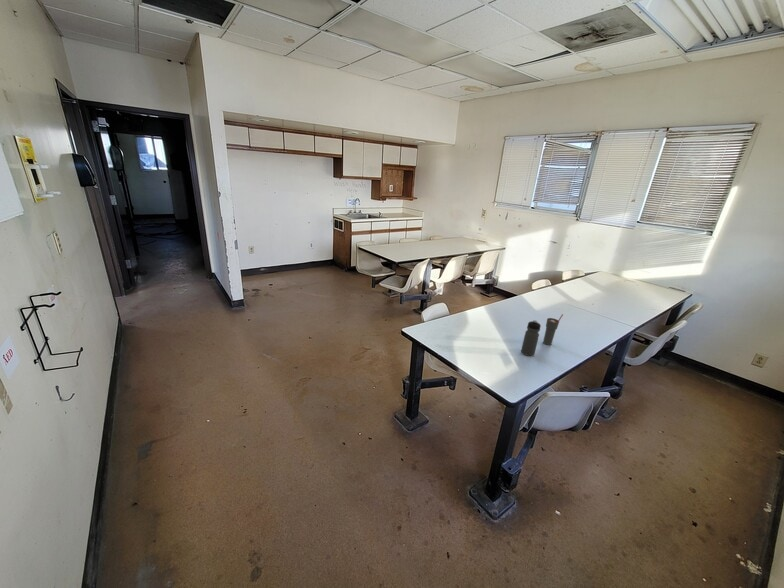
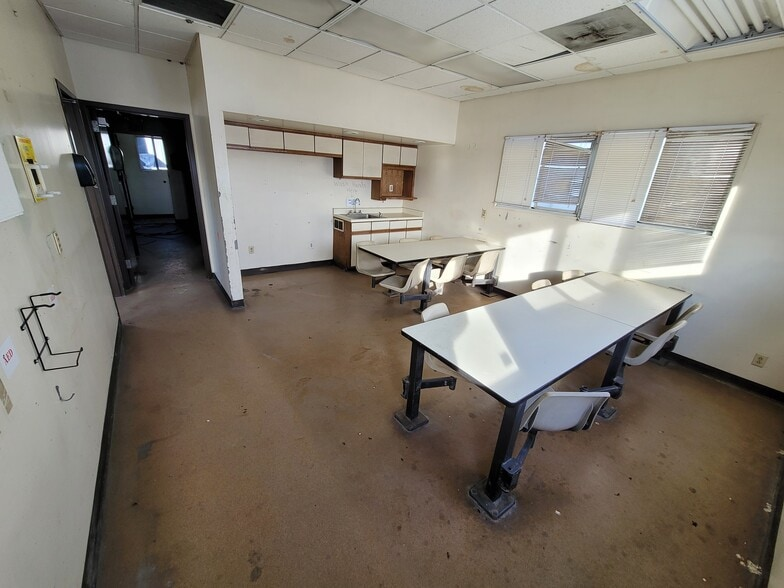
- cup (551, 328)
- water bottle (531, 337)
